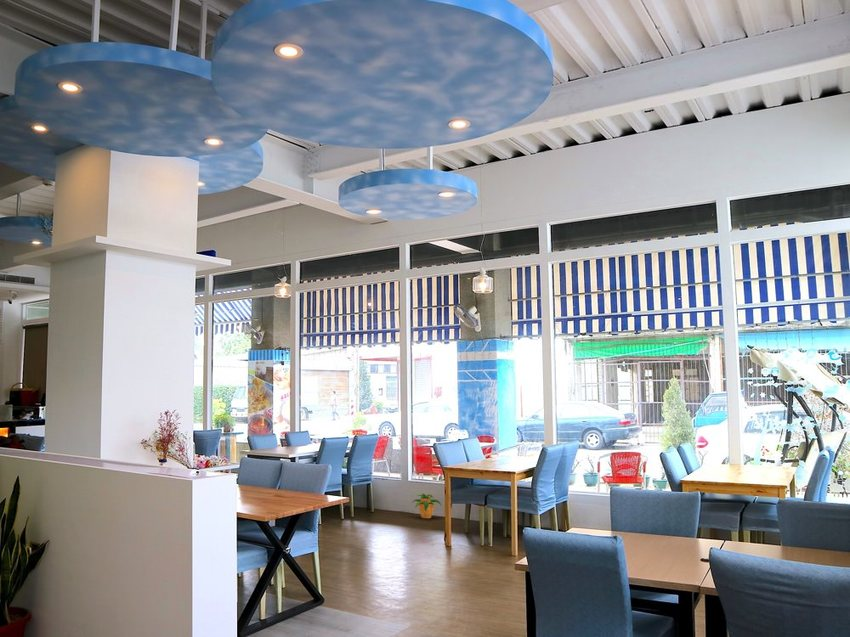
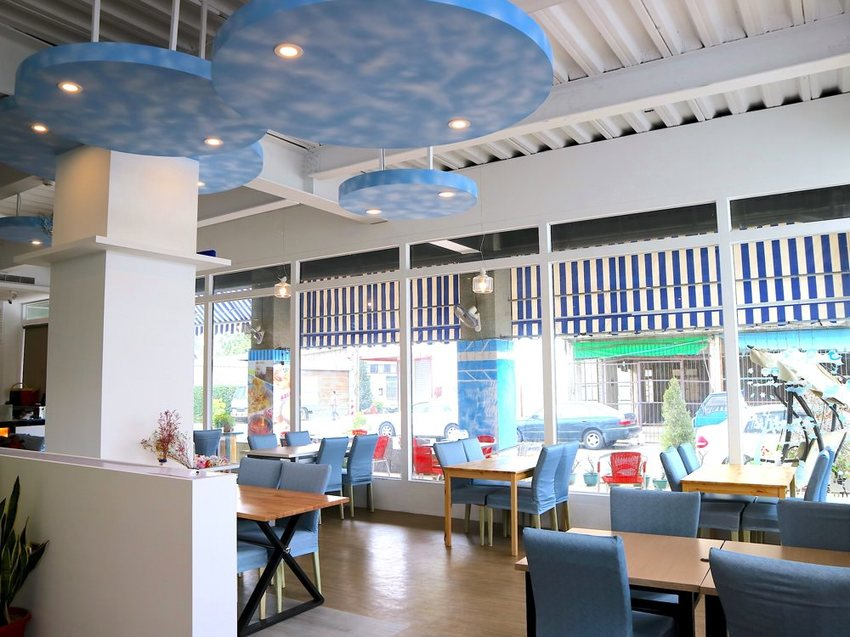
- potted plant (424, 504)
